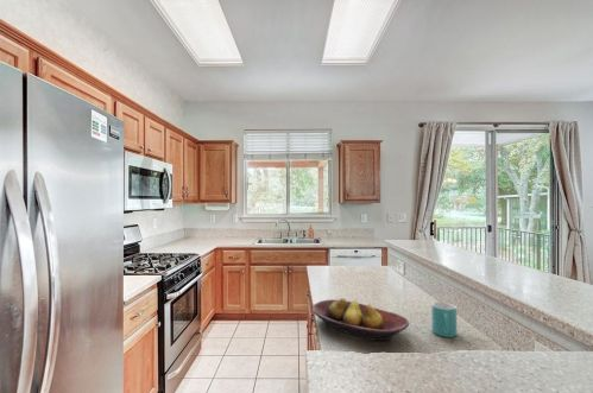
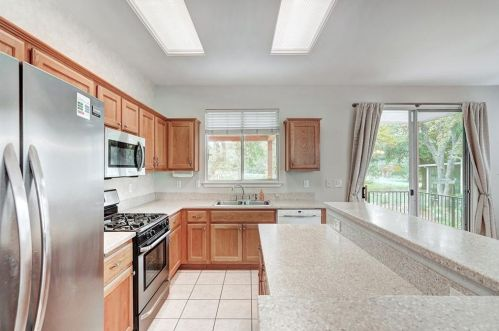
- mug (444, 321)
- fruit bowl (357, 315)
